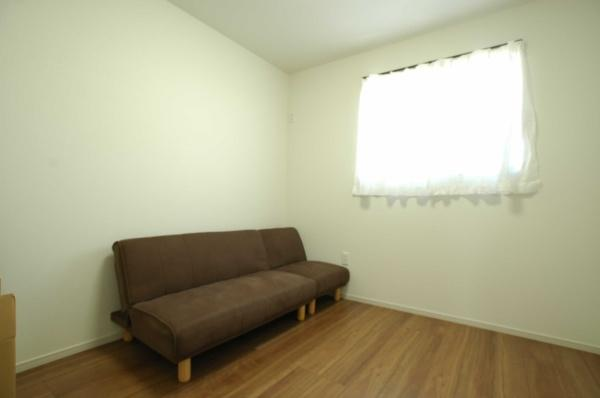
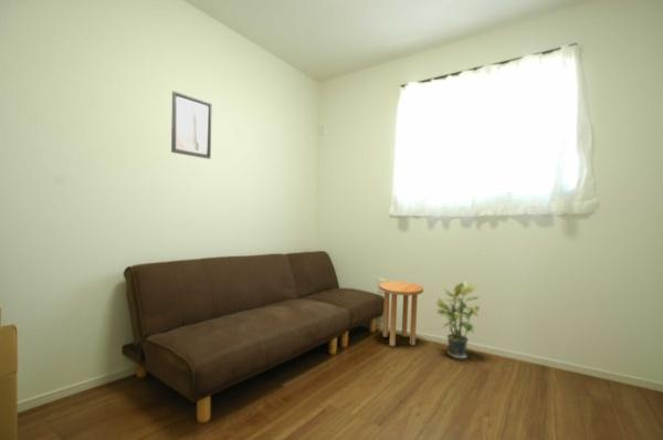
+ side table (402, 313)
+ potted plant (456, 317)
+ wall art (192, 126)
